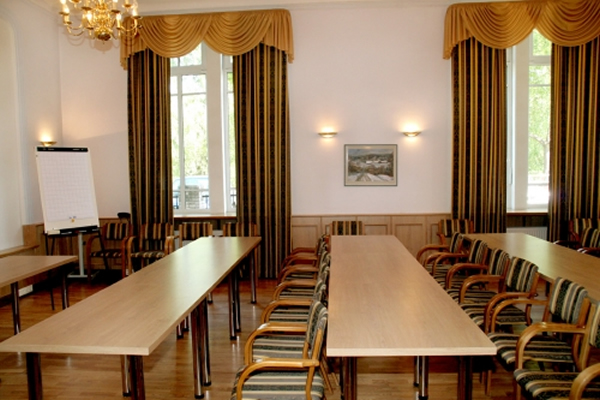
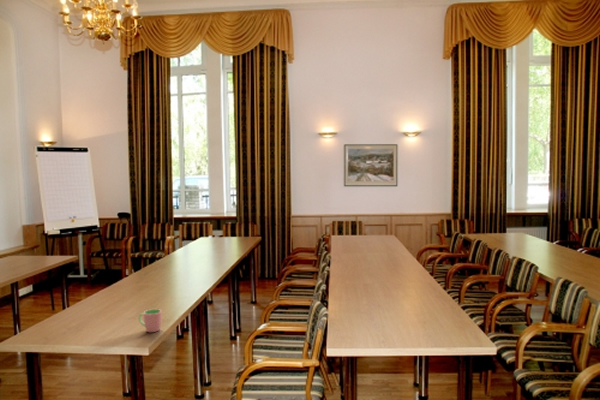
+ cup (150, 320)
